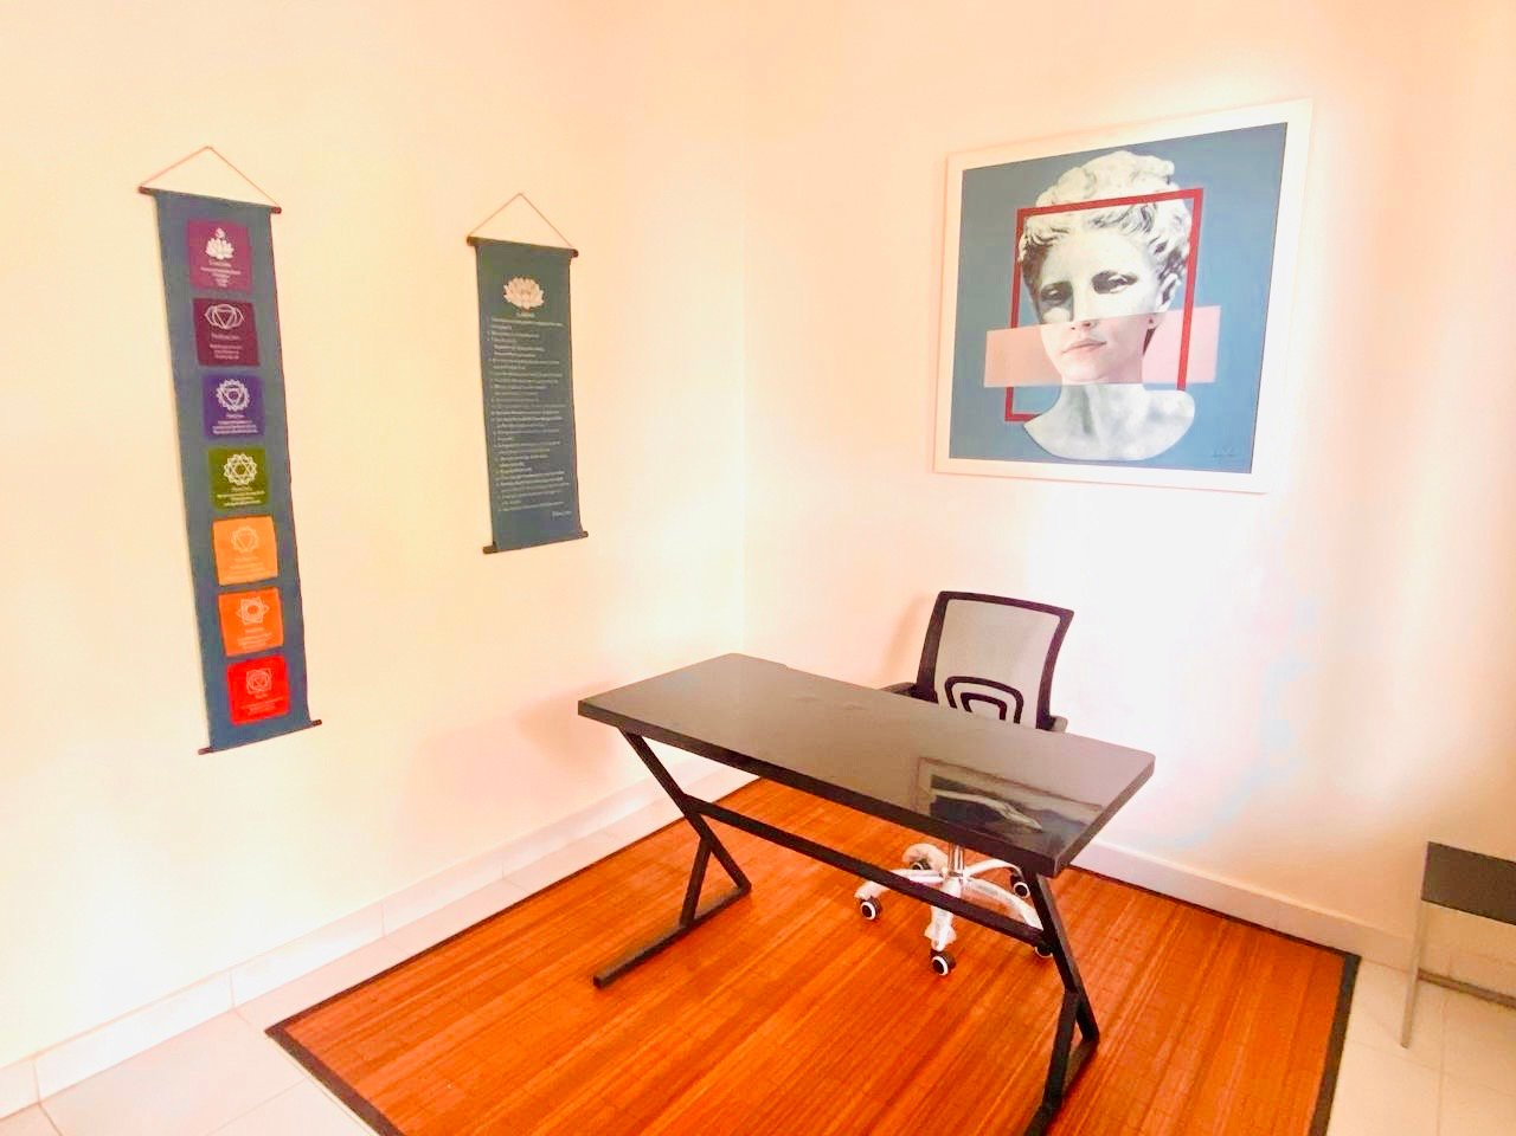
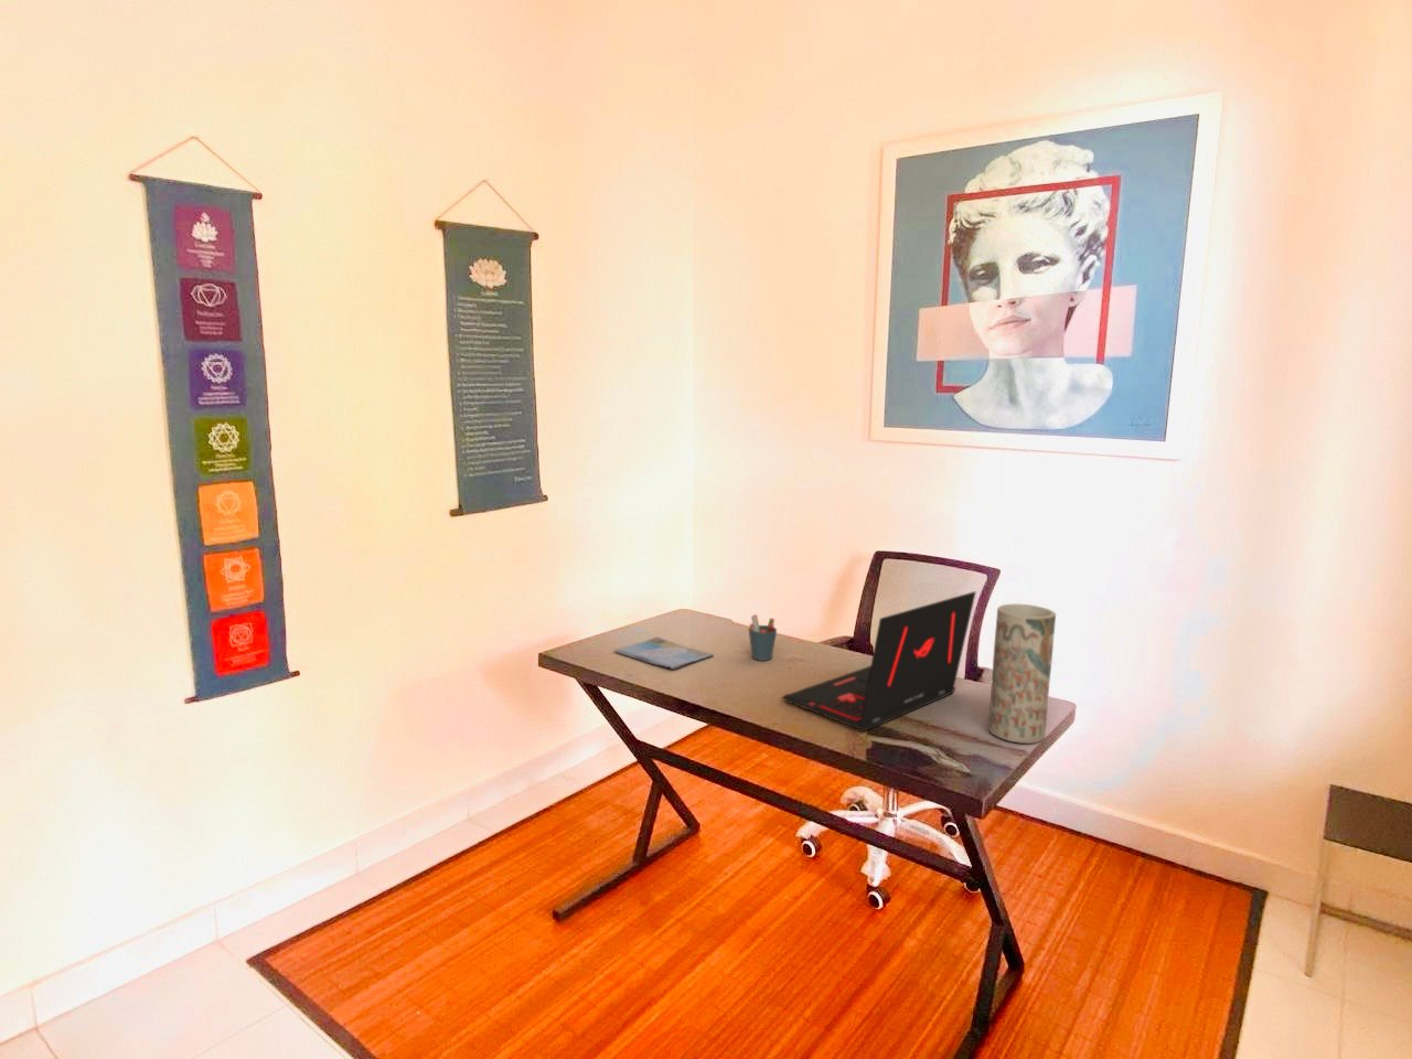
+ pen holder (762, 635)
+ book (663, 651)
+ vase (1021, 672)
+ laptop (878, 646)
